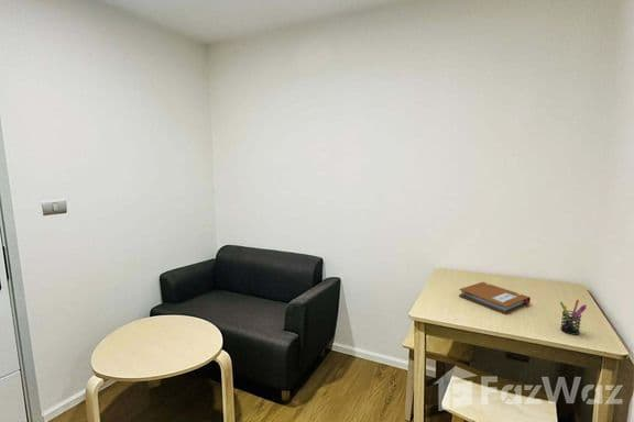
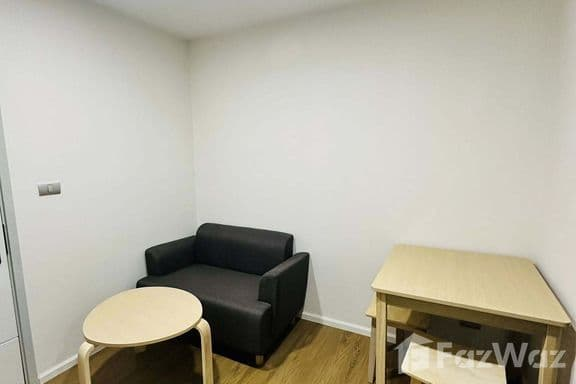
- pen holder (570, 314)
- notebook (494, 296)
